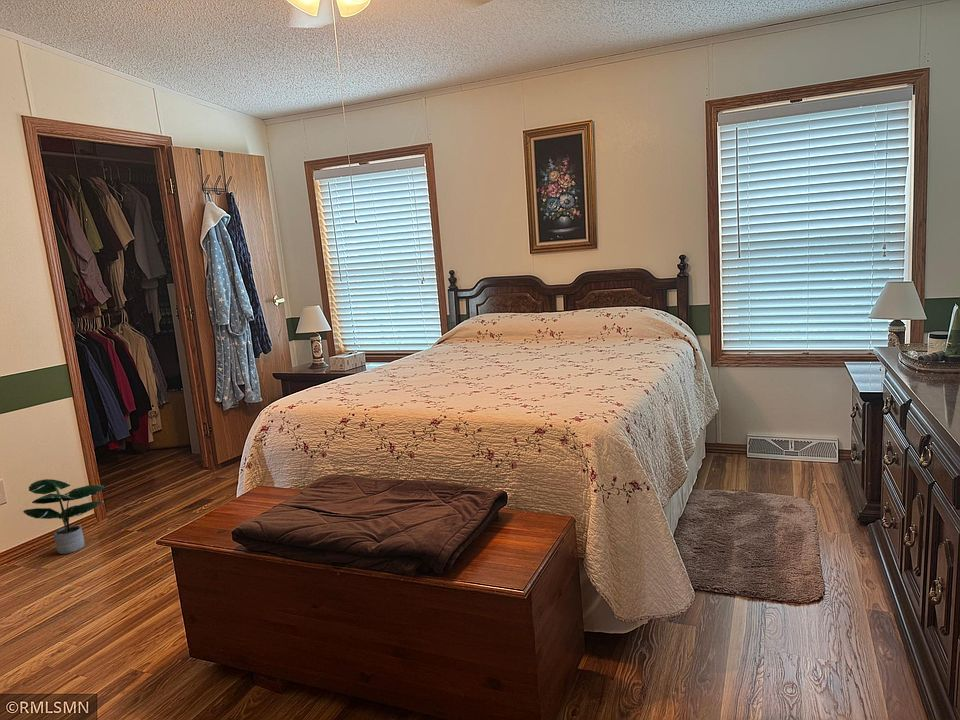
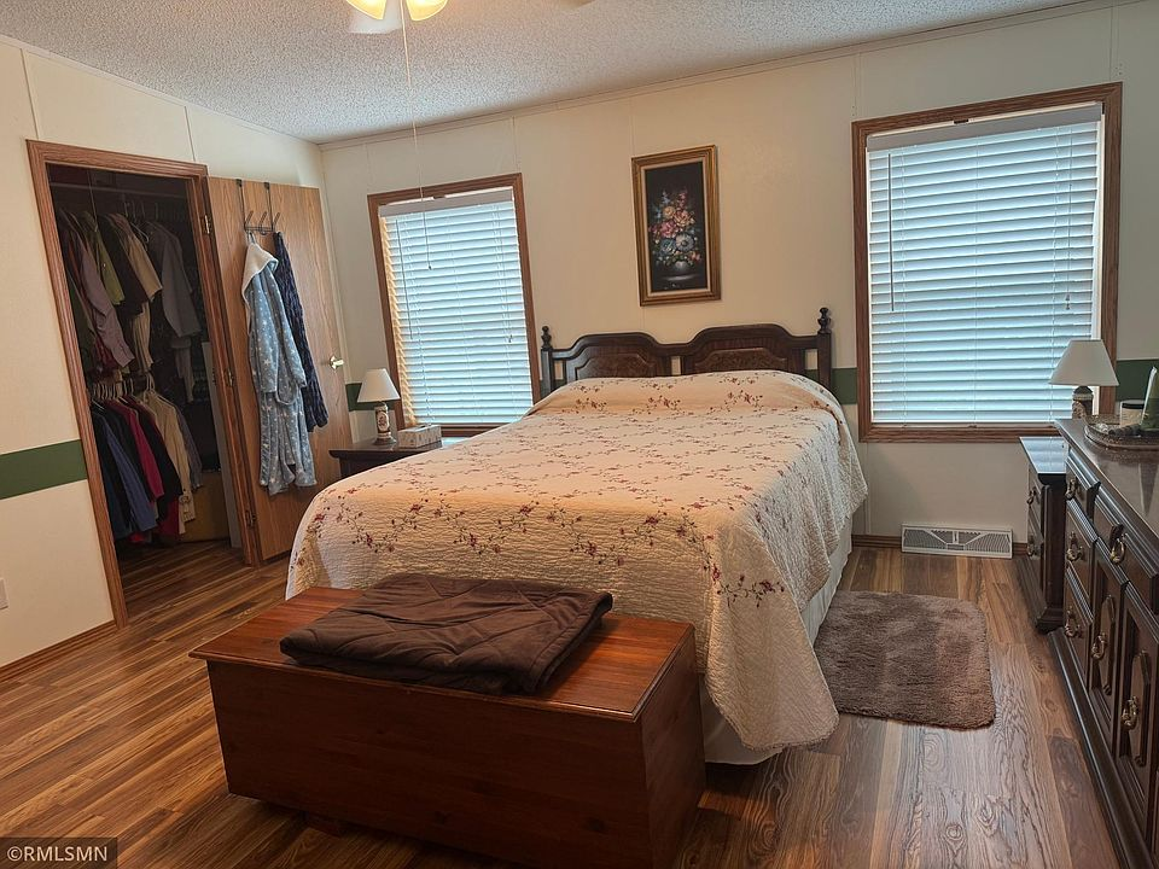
- potted plant (68, 514)
